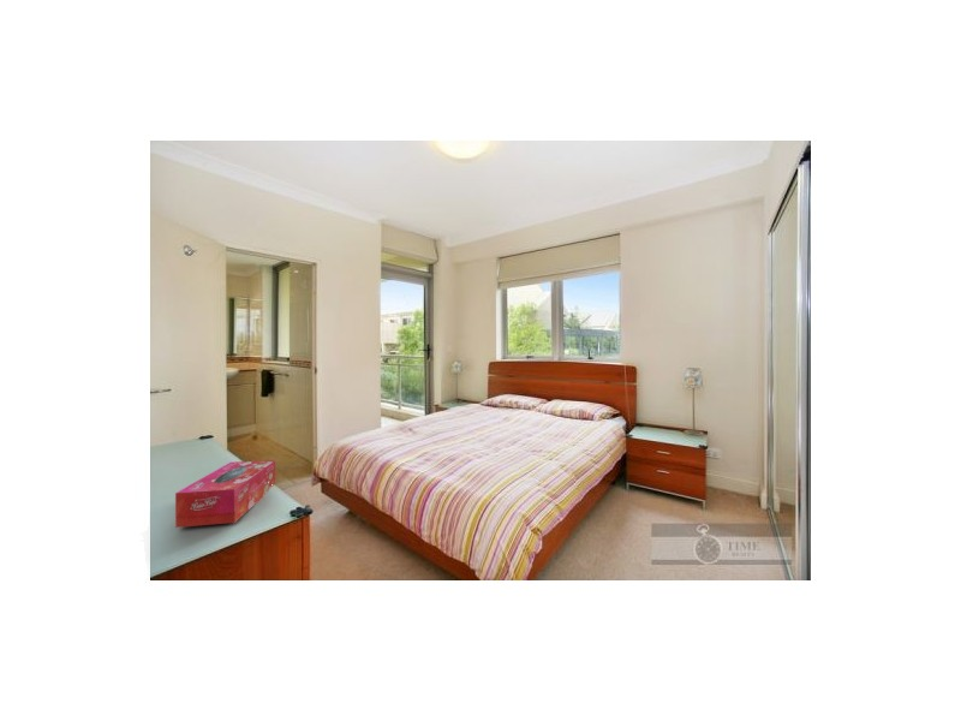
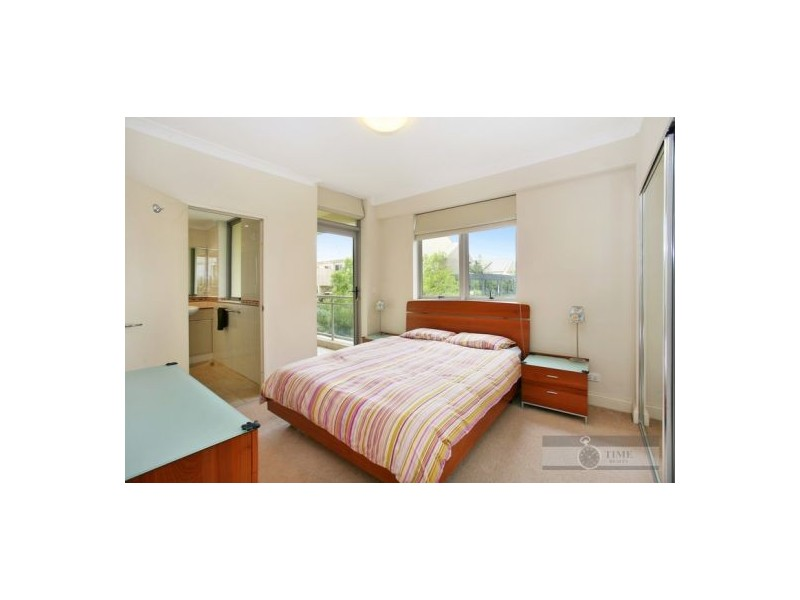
- tissue box (232, 488)
